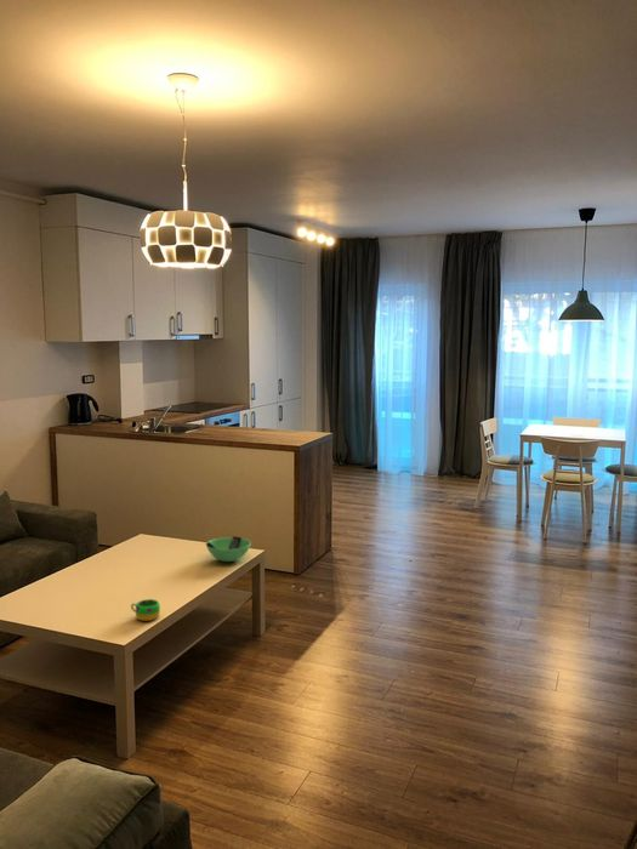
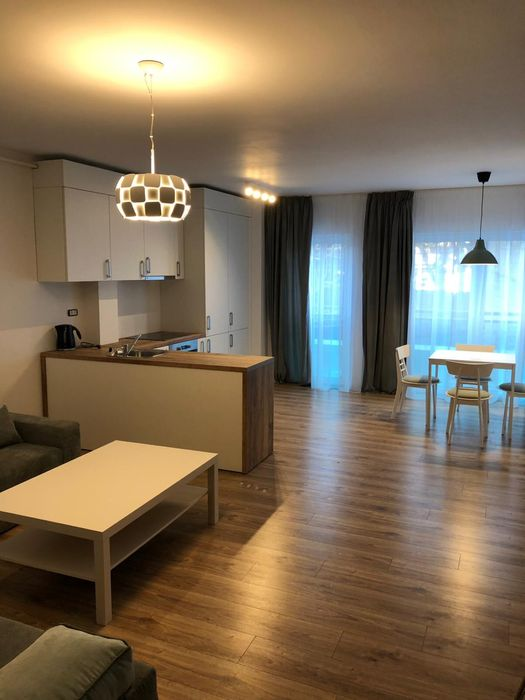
- mug (144, 609)
- bowl (228, 548)
